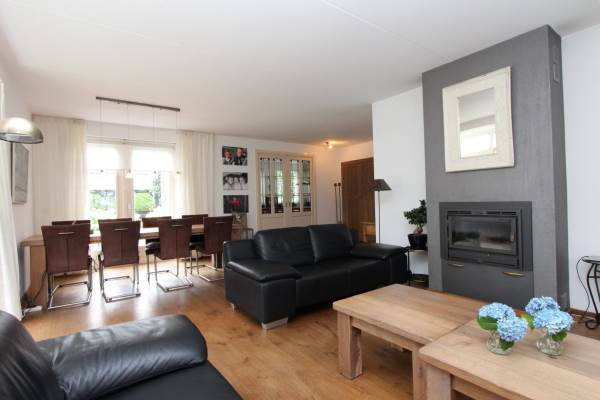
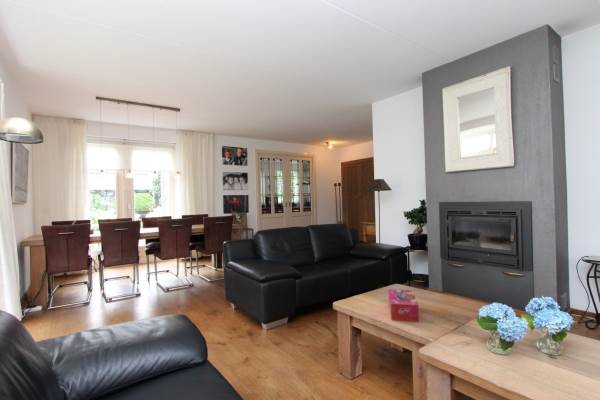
+ tissue box (402, 304)
